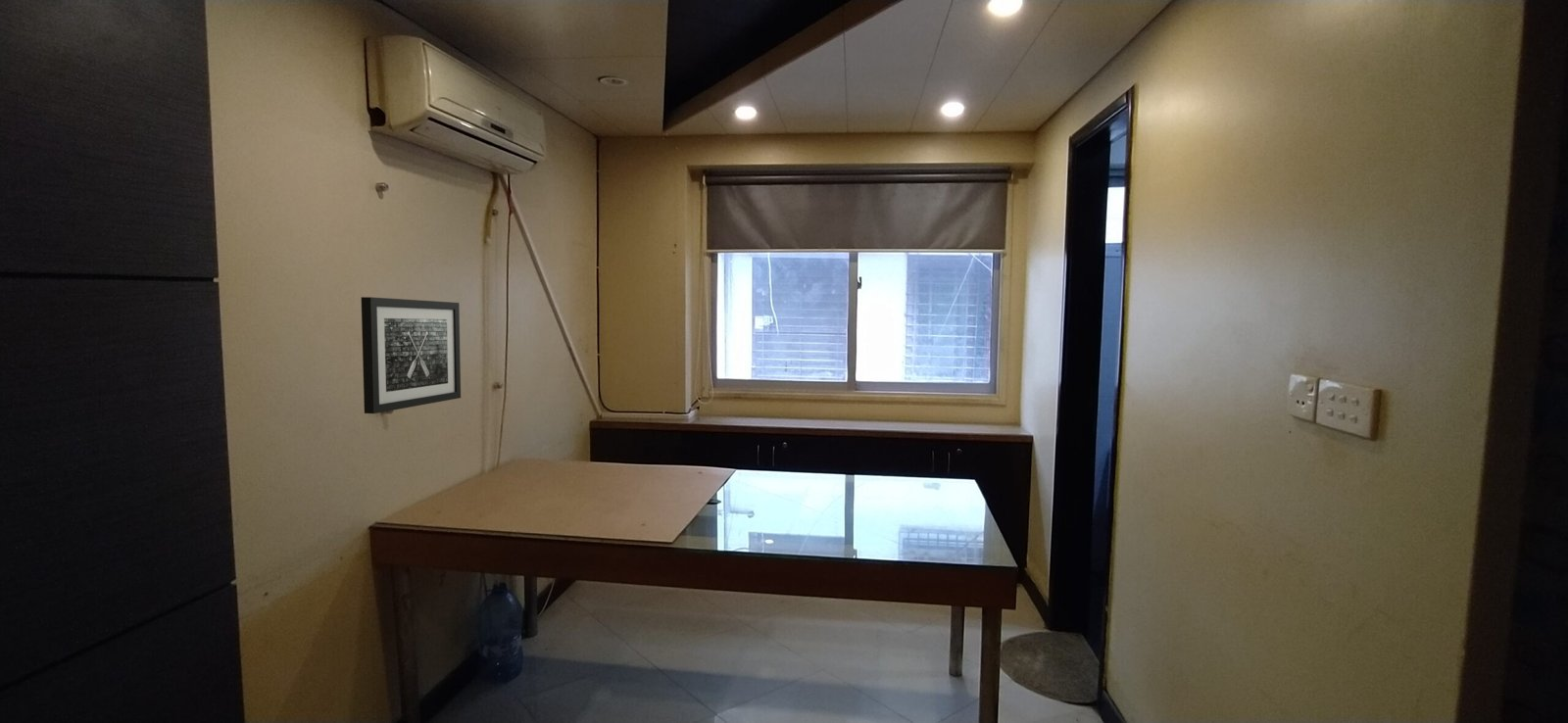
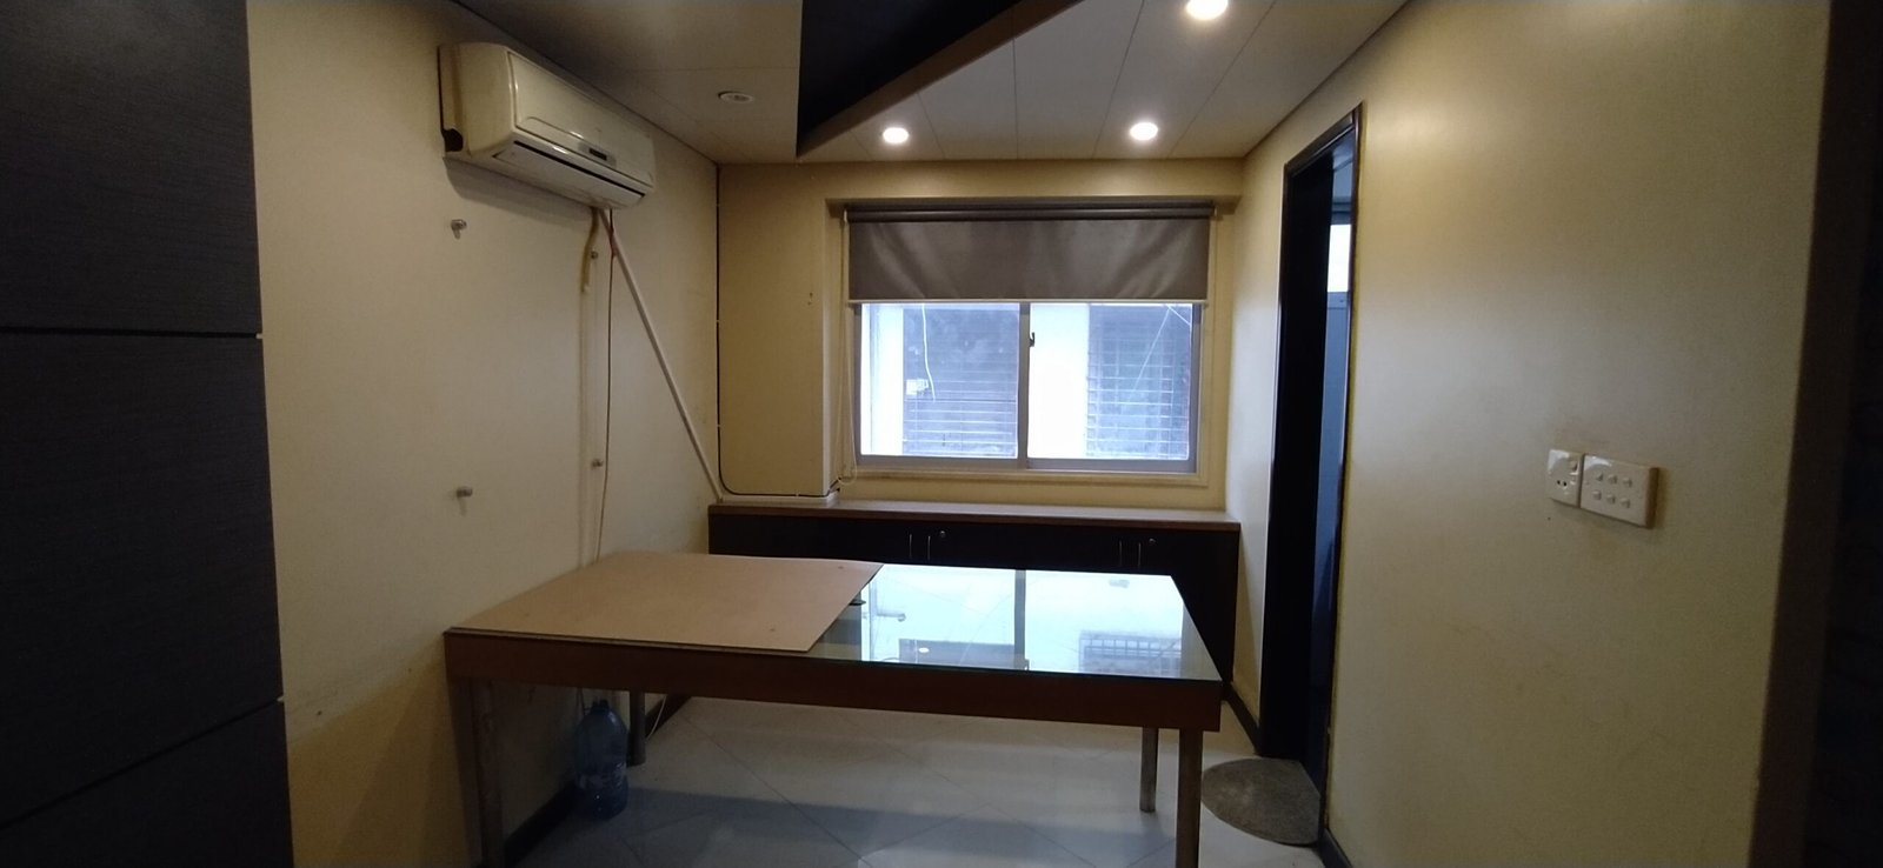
- wall art (416, 353)
